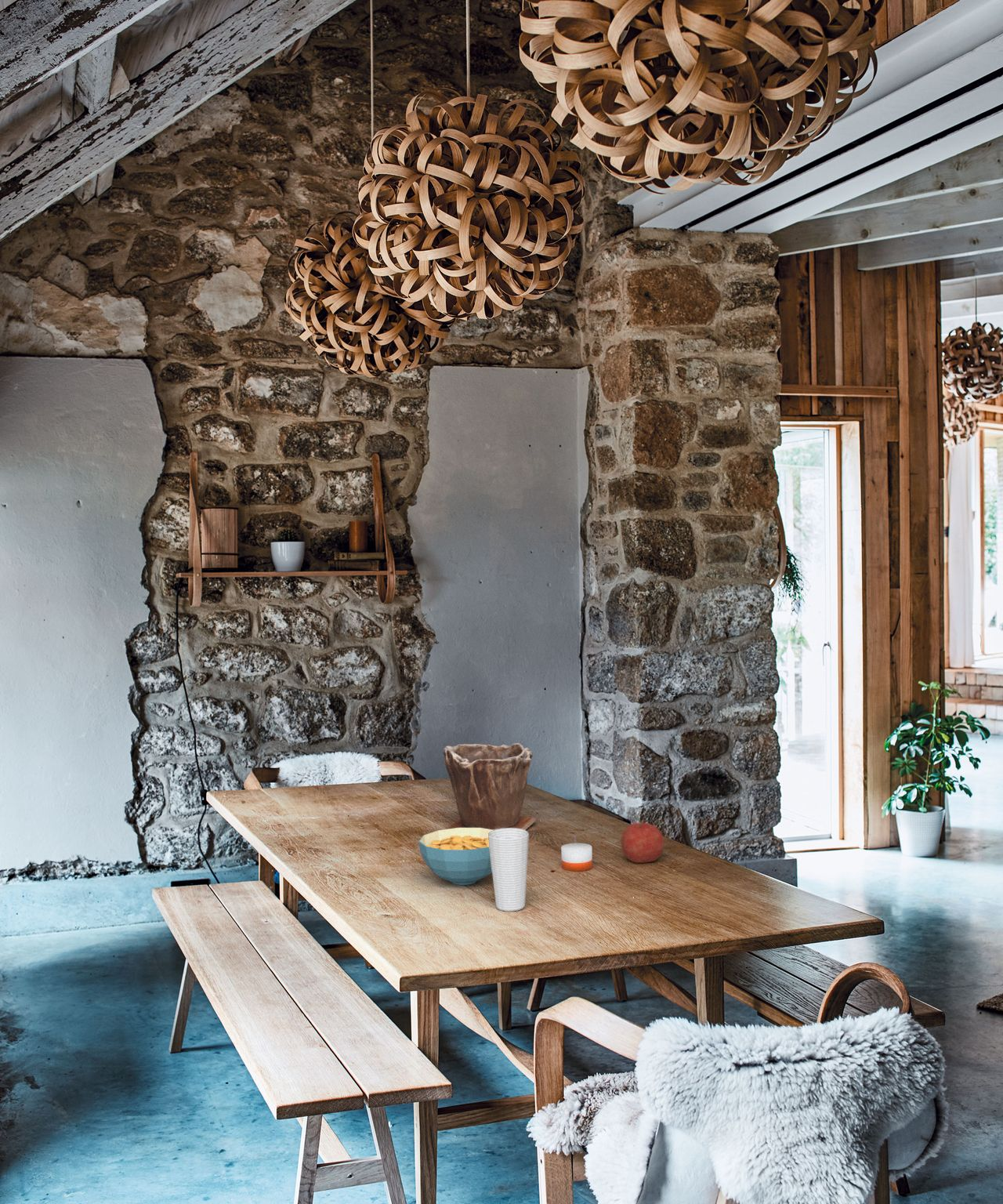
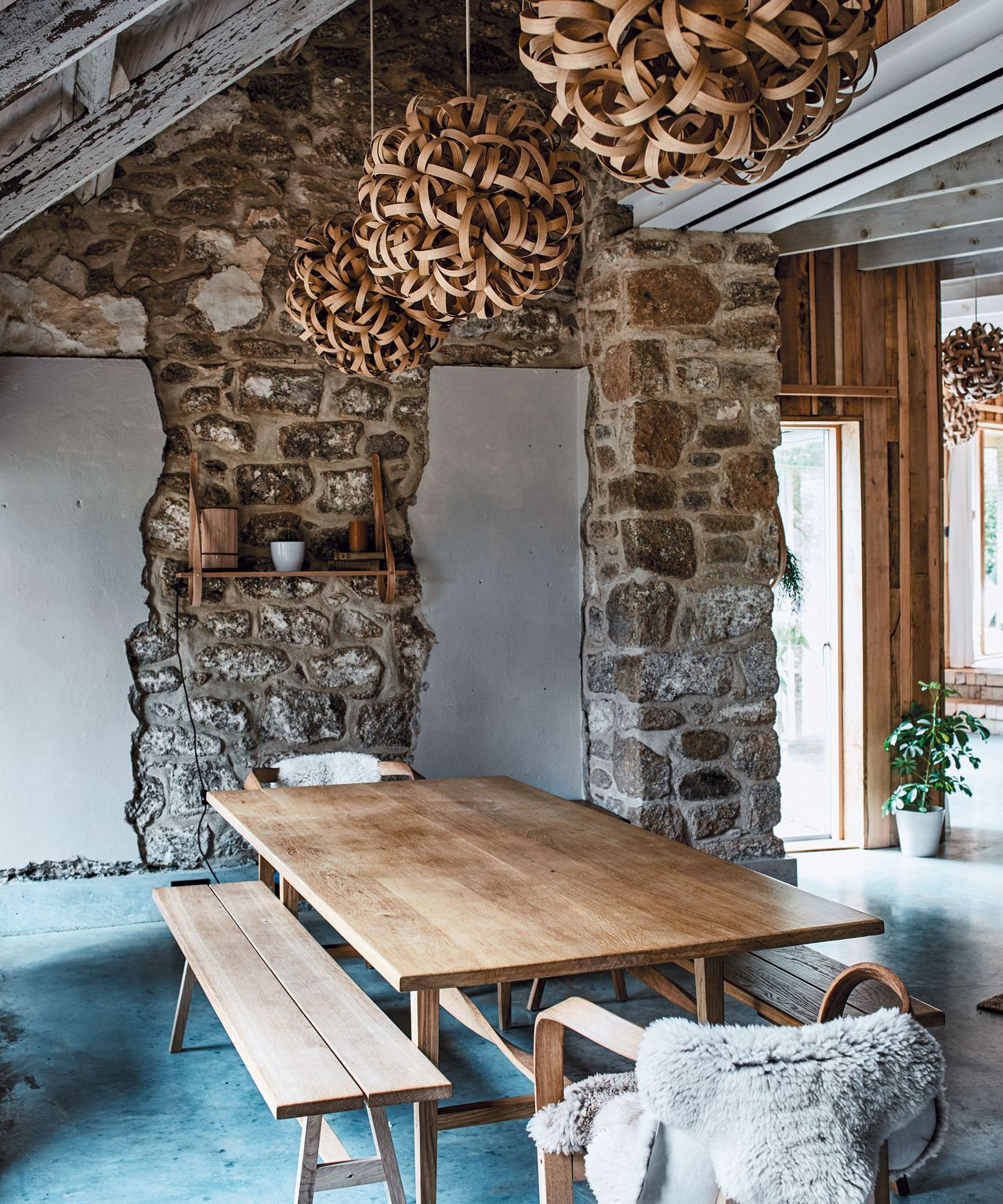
- cereal bowl (463, 859)
- plant pot (487, 787)
- cup (509, 870)
- fruit (642, 840)
- candle (576, 846)
